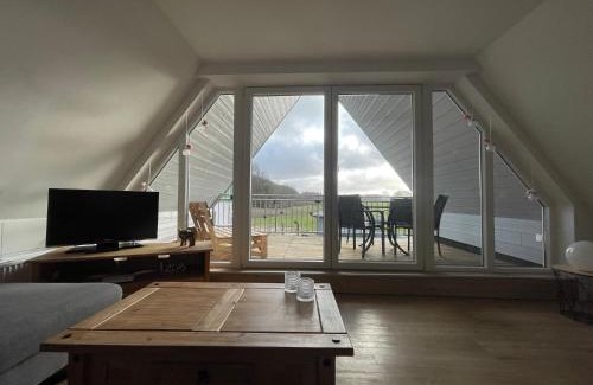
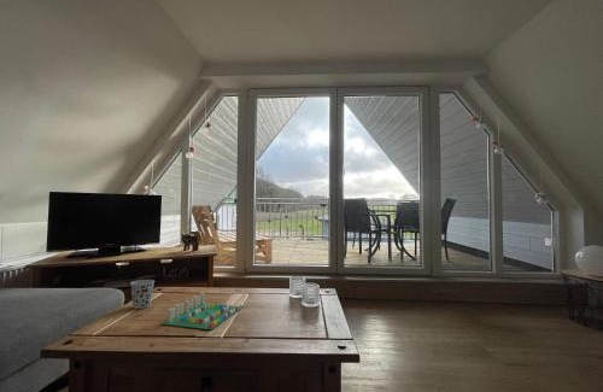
+ cup (141, 293)
+ board game (205, 308)
